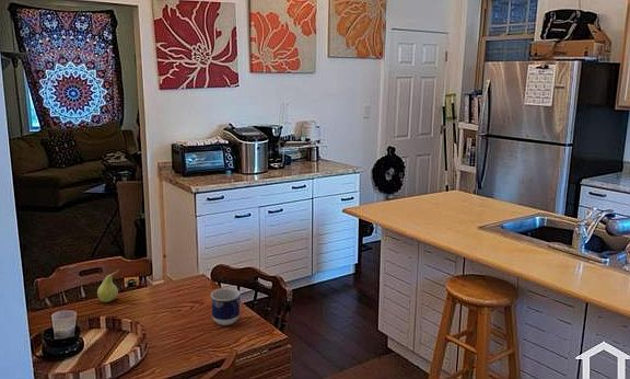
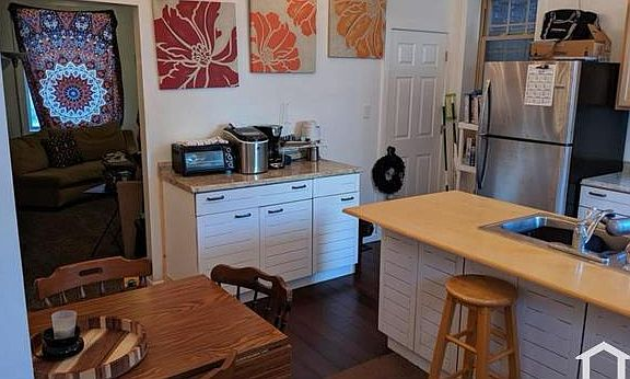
- cup (228, 309)
- fruit (108, 285)
